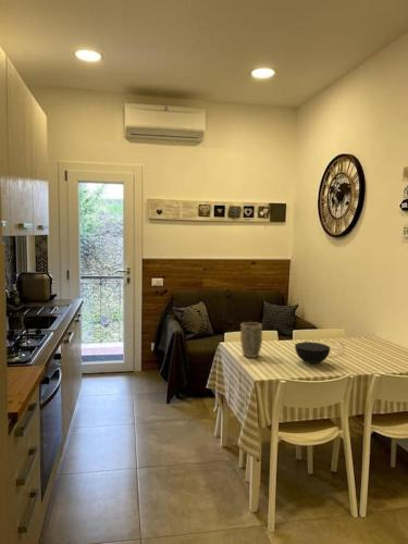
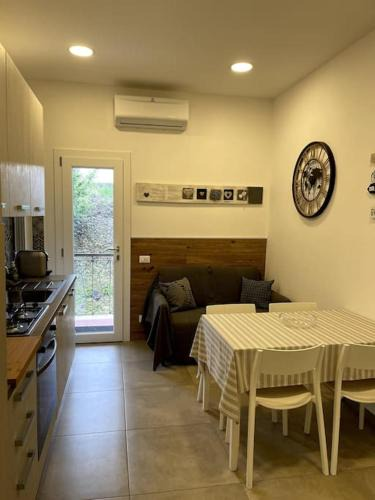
- bowl (311, 354)
- plant pot (250, 339)
